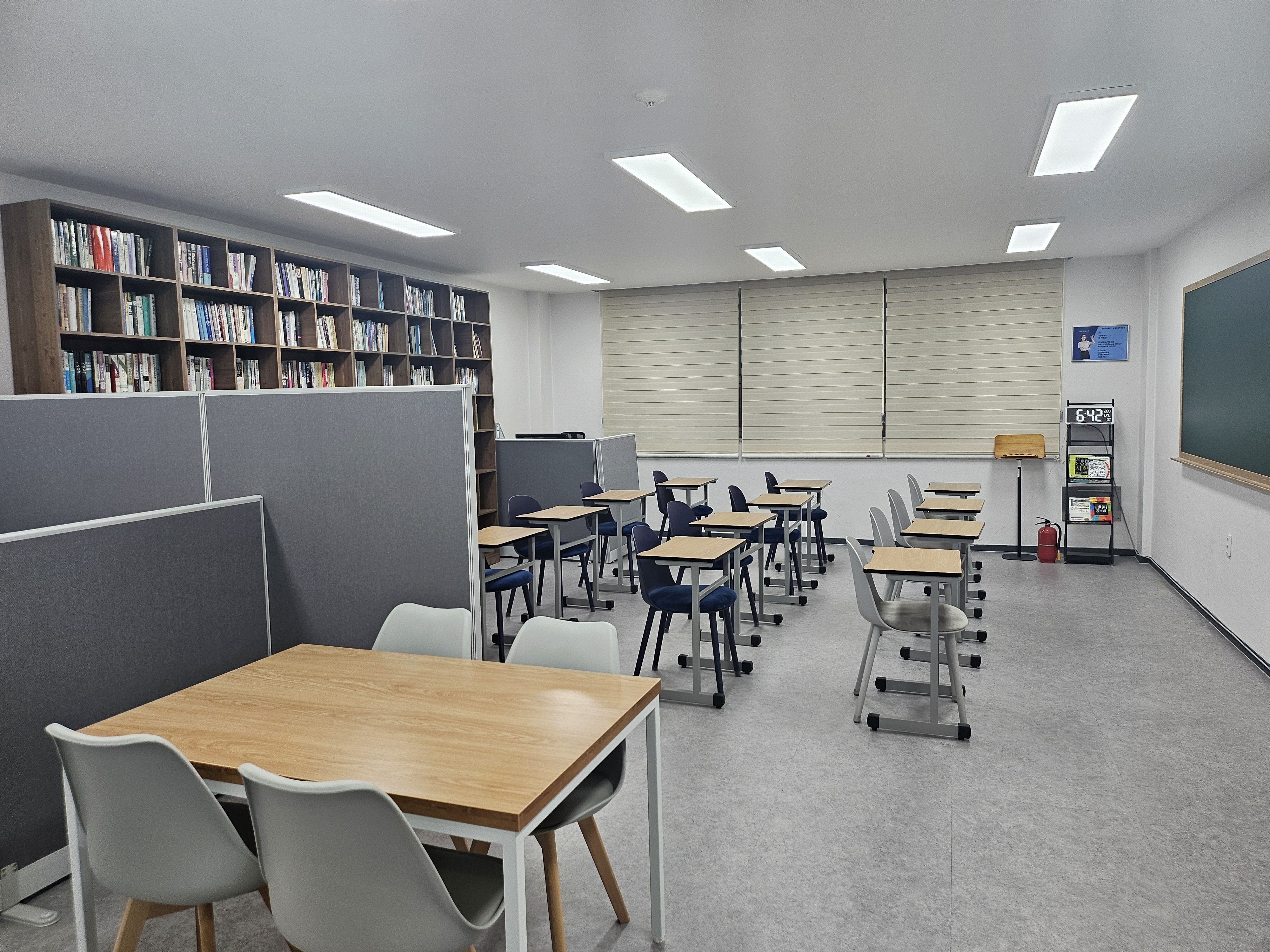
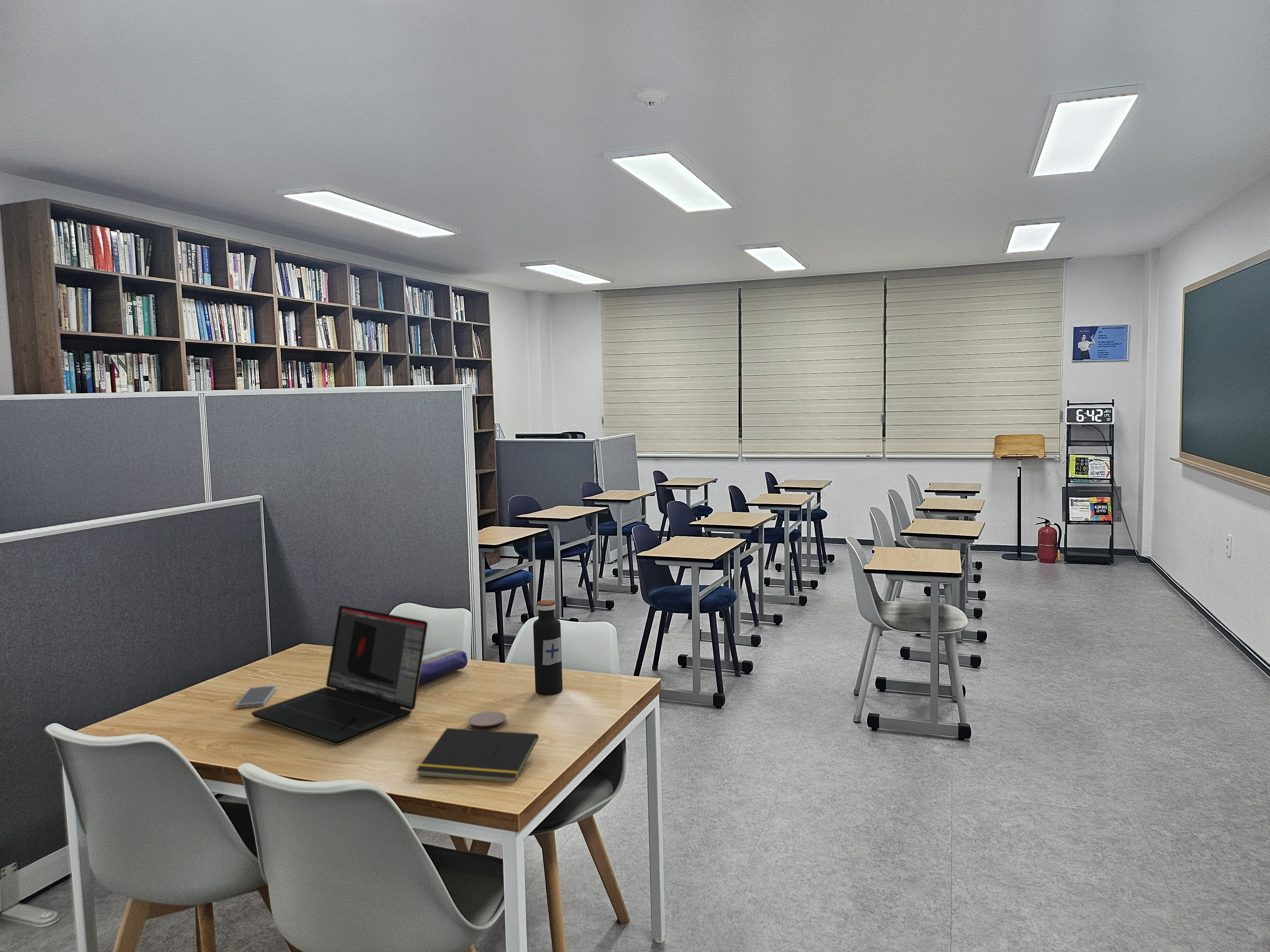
+ coaster (487, 721)
+ pencil case (435, 666)
+ smartphone (257, 696)
+ water bottle (547, 646)
+ laptop (339, 669)
+ notepad (479, 754)
